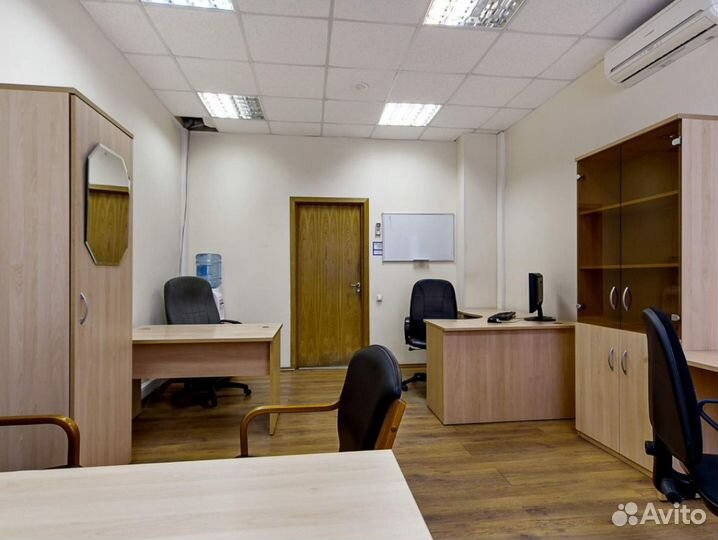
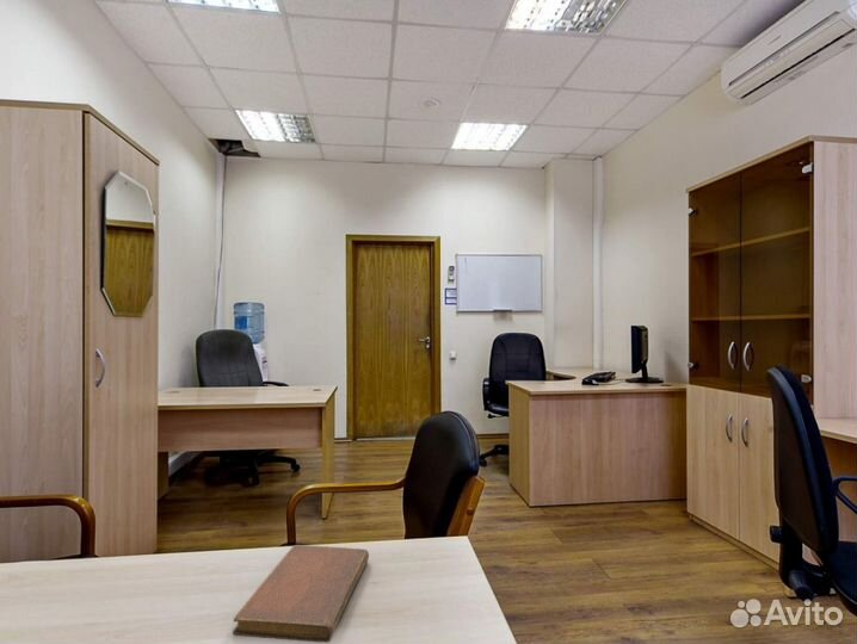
+ notebook (309, 586)
